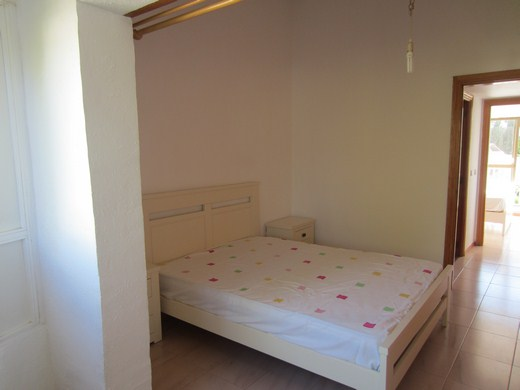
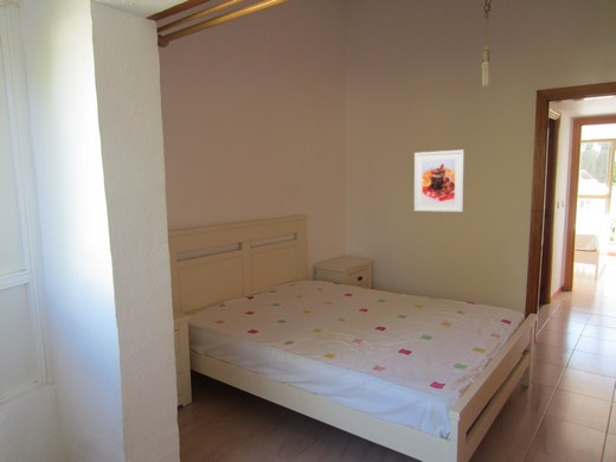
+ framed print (438, 181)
